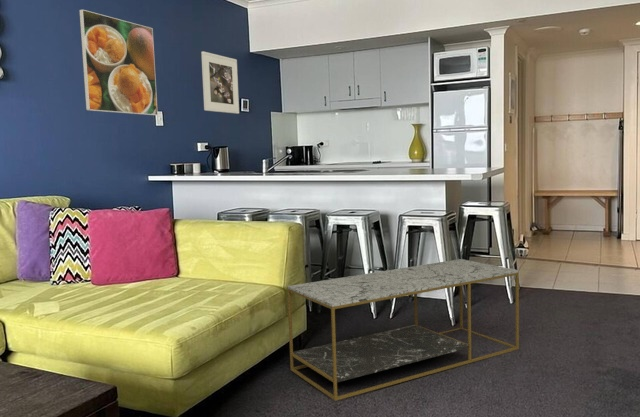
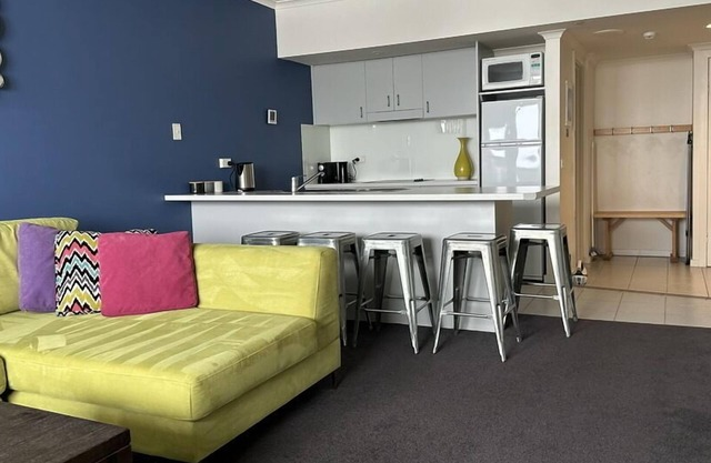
- coffee table (414, 316)
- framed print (221, 83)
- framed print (121, 66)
